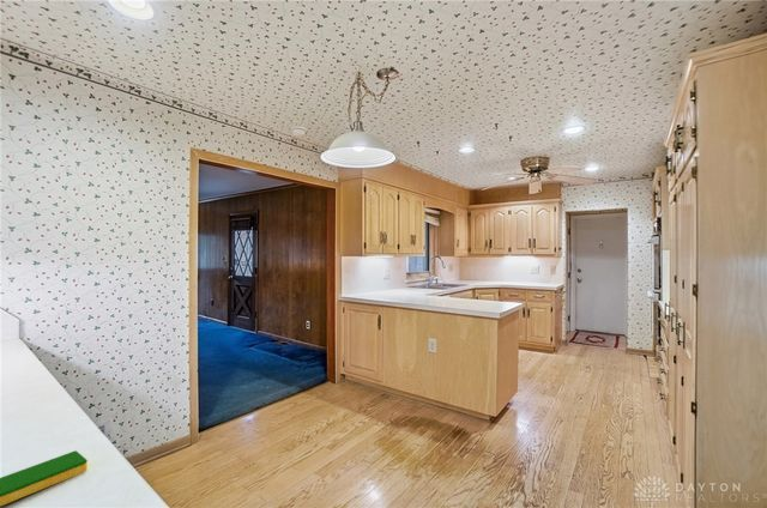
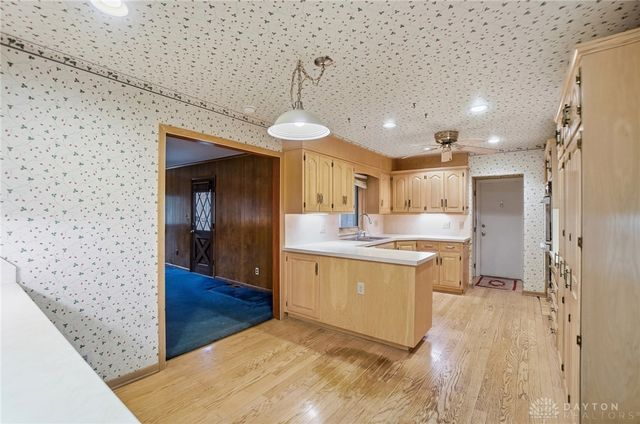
- dish sponge (38, 476)
